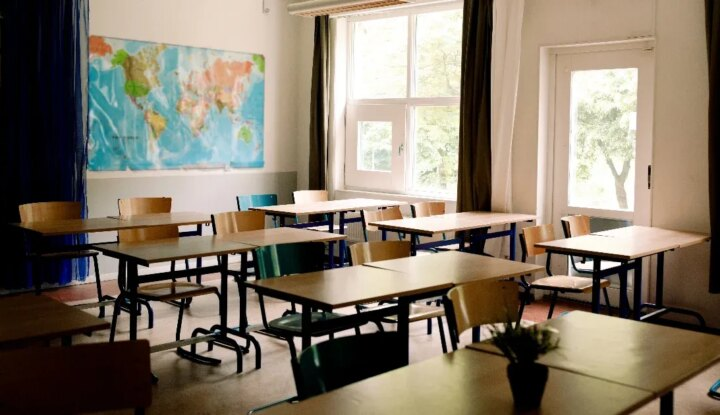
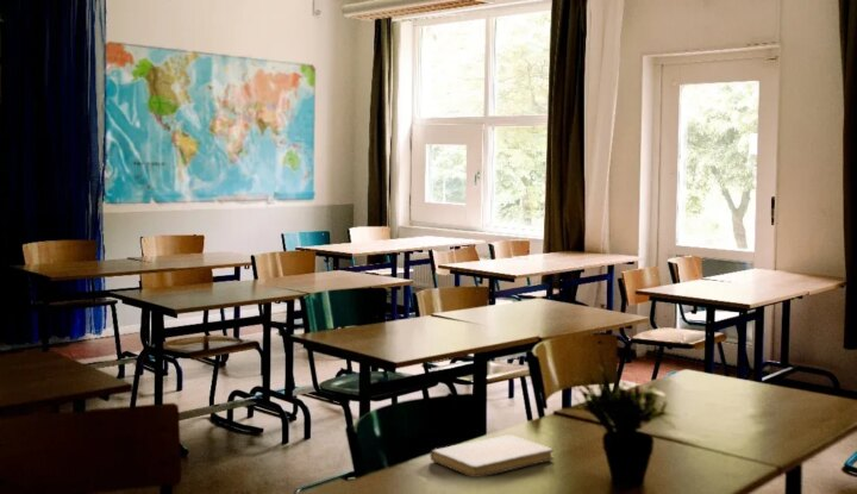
+ notebook (492, 454)
